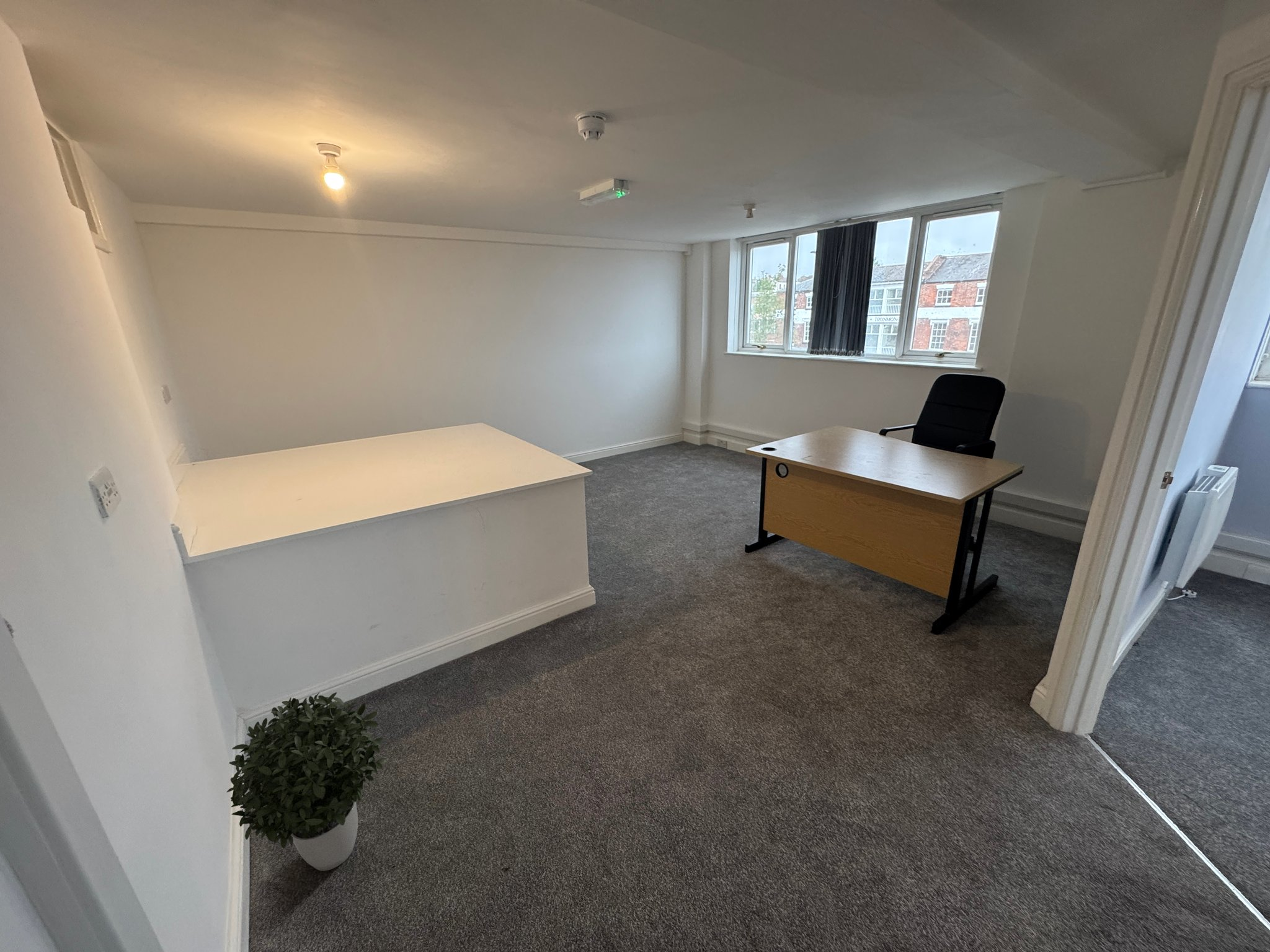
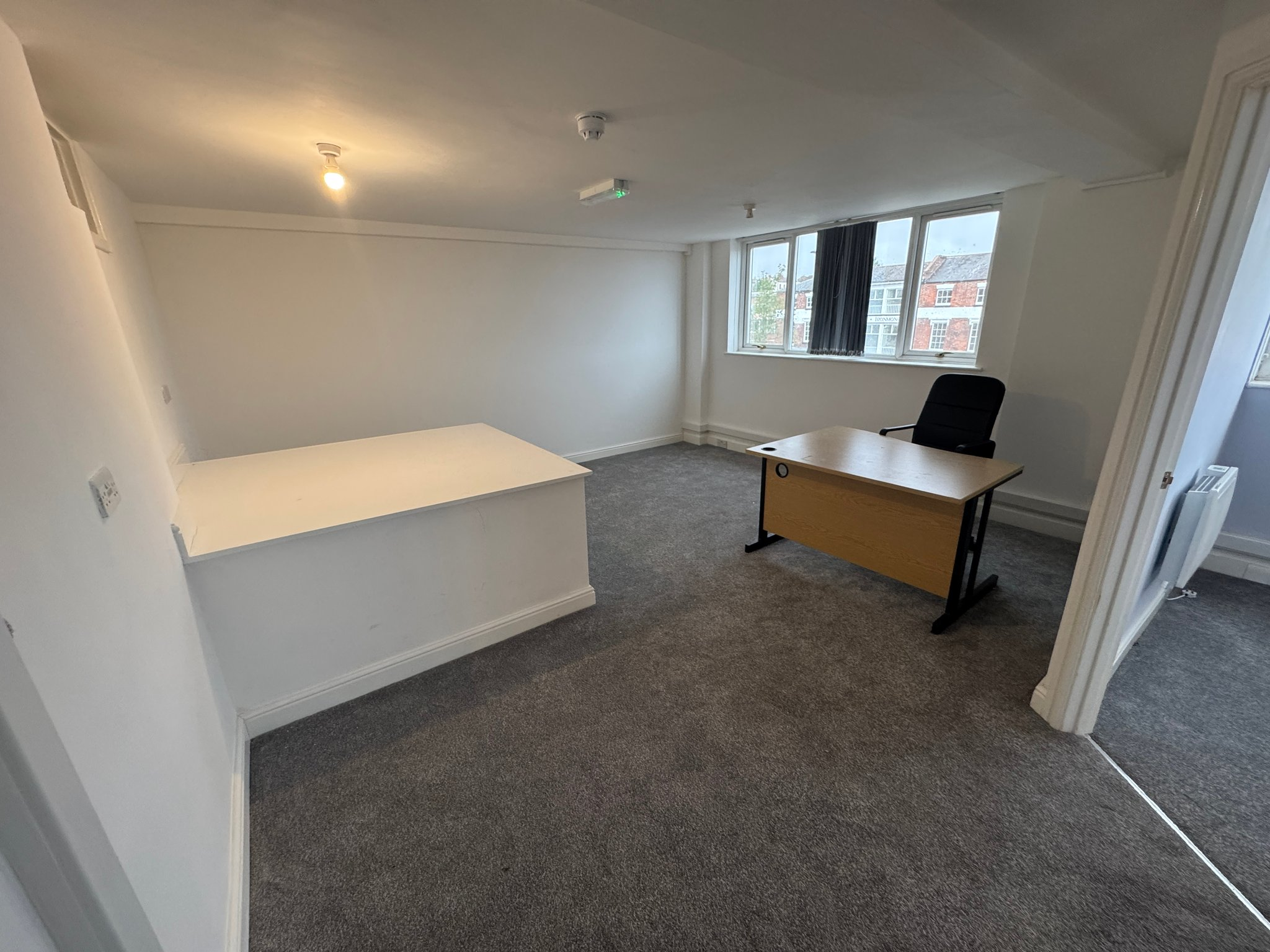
- potted plant (316, 783)
